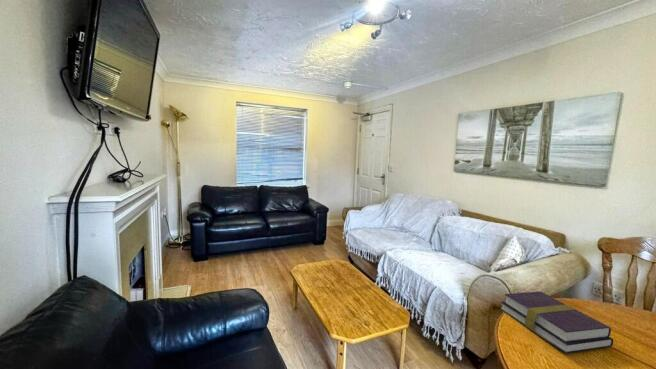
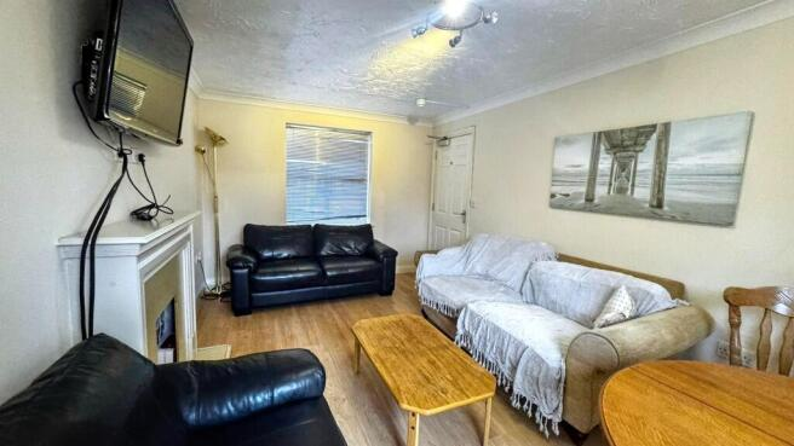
- book (551, 317)
